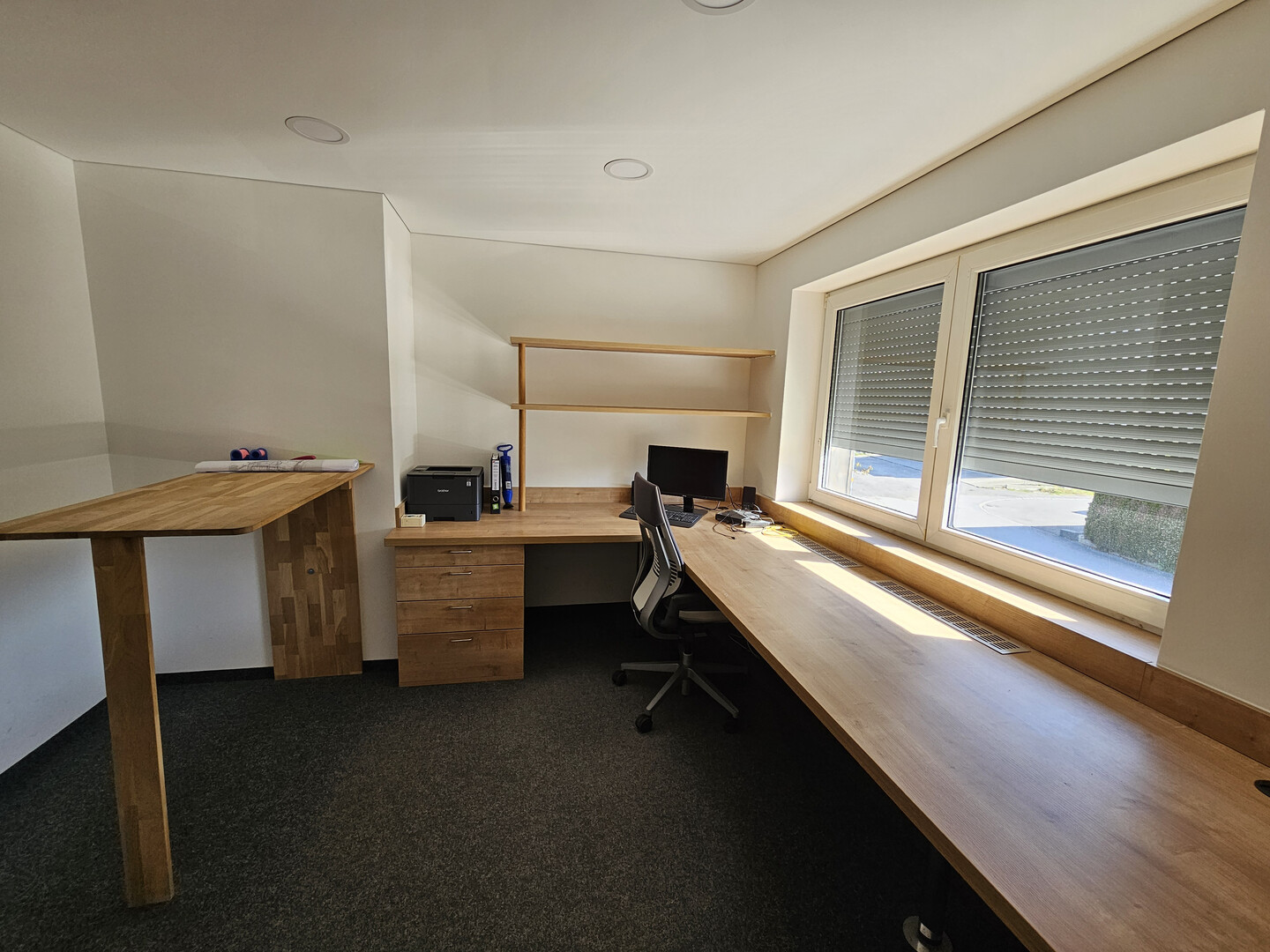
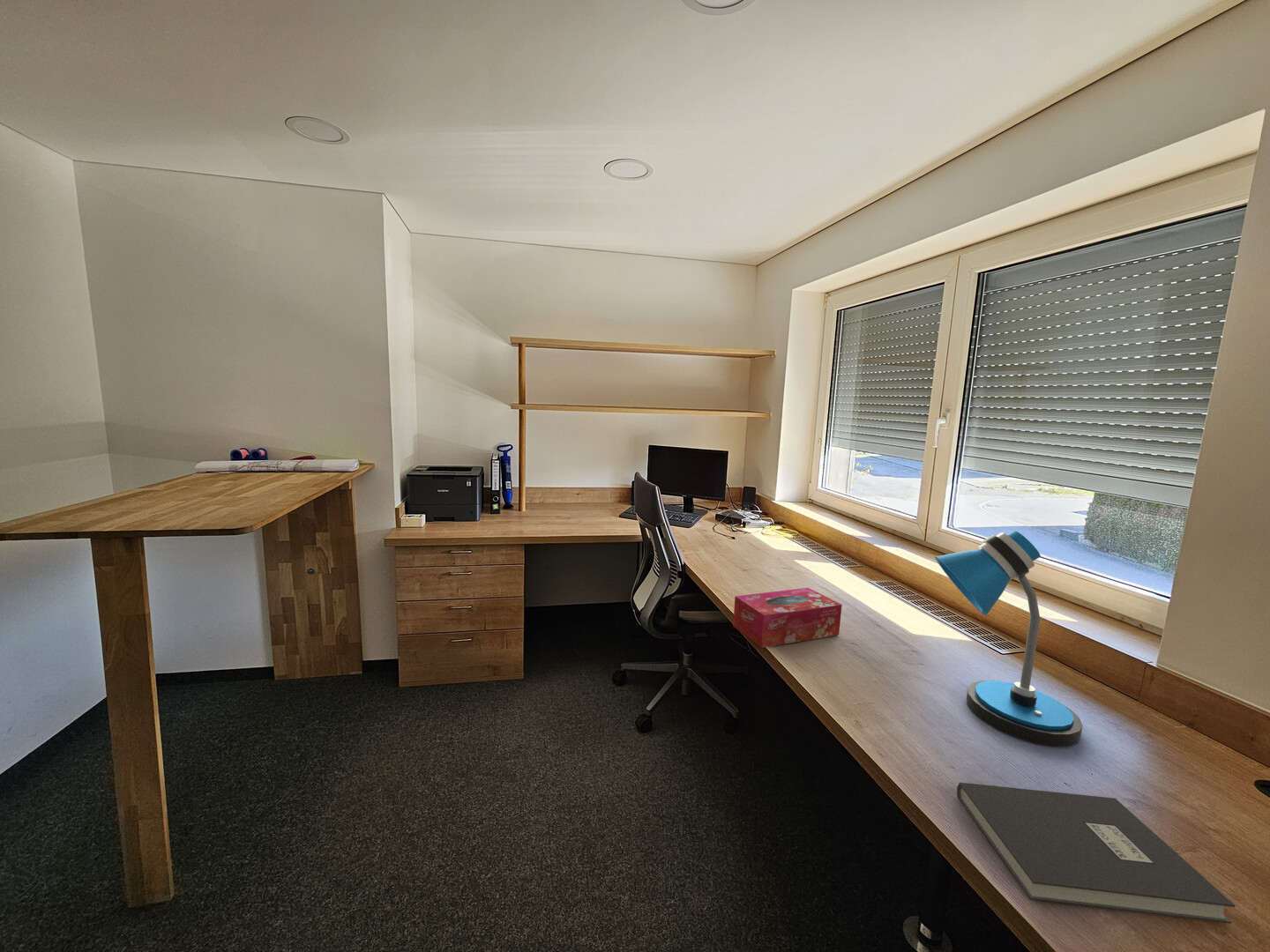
+ tissue box (786, 615)
+ book (1076, 842)
+ desk lamp (1028, 628)
